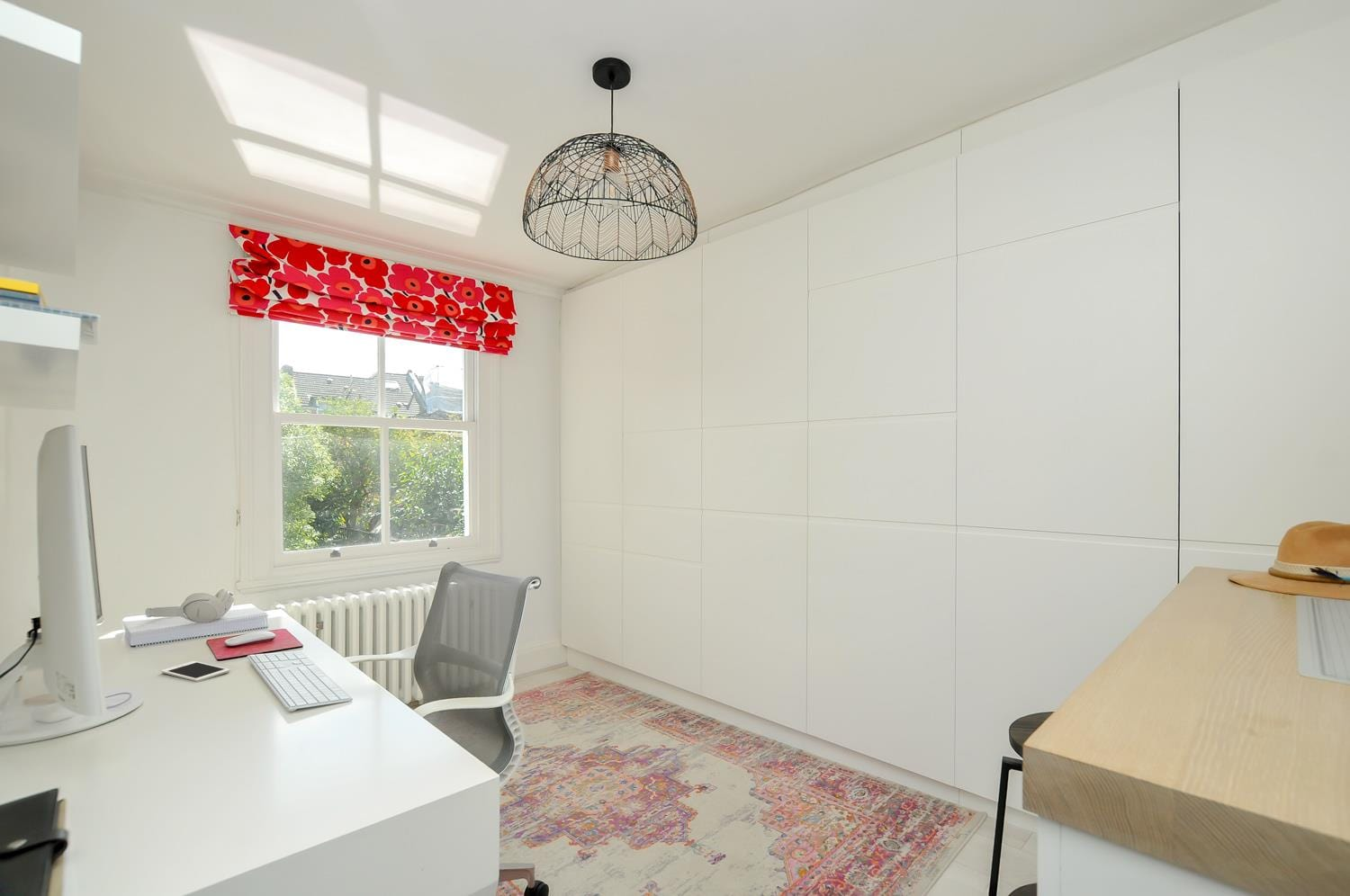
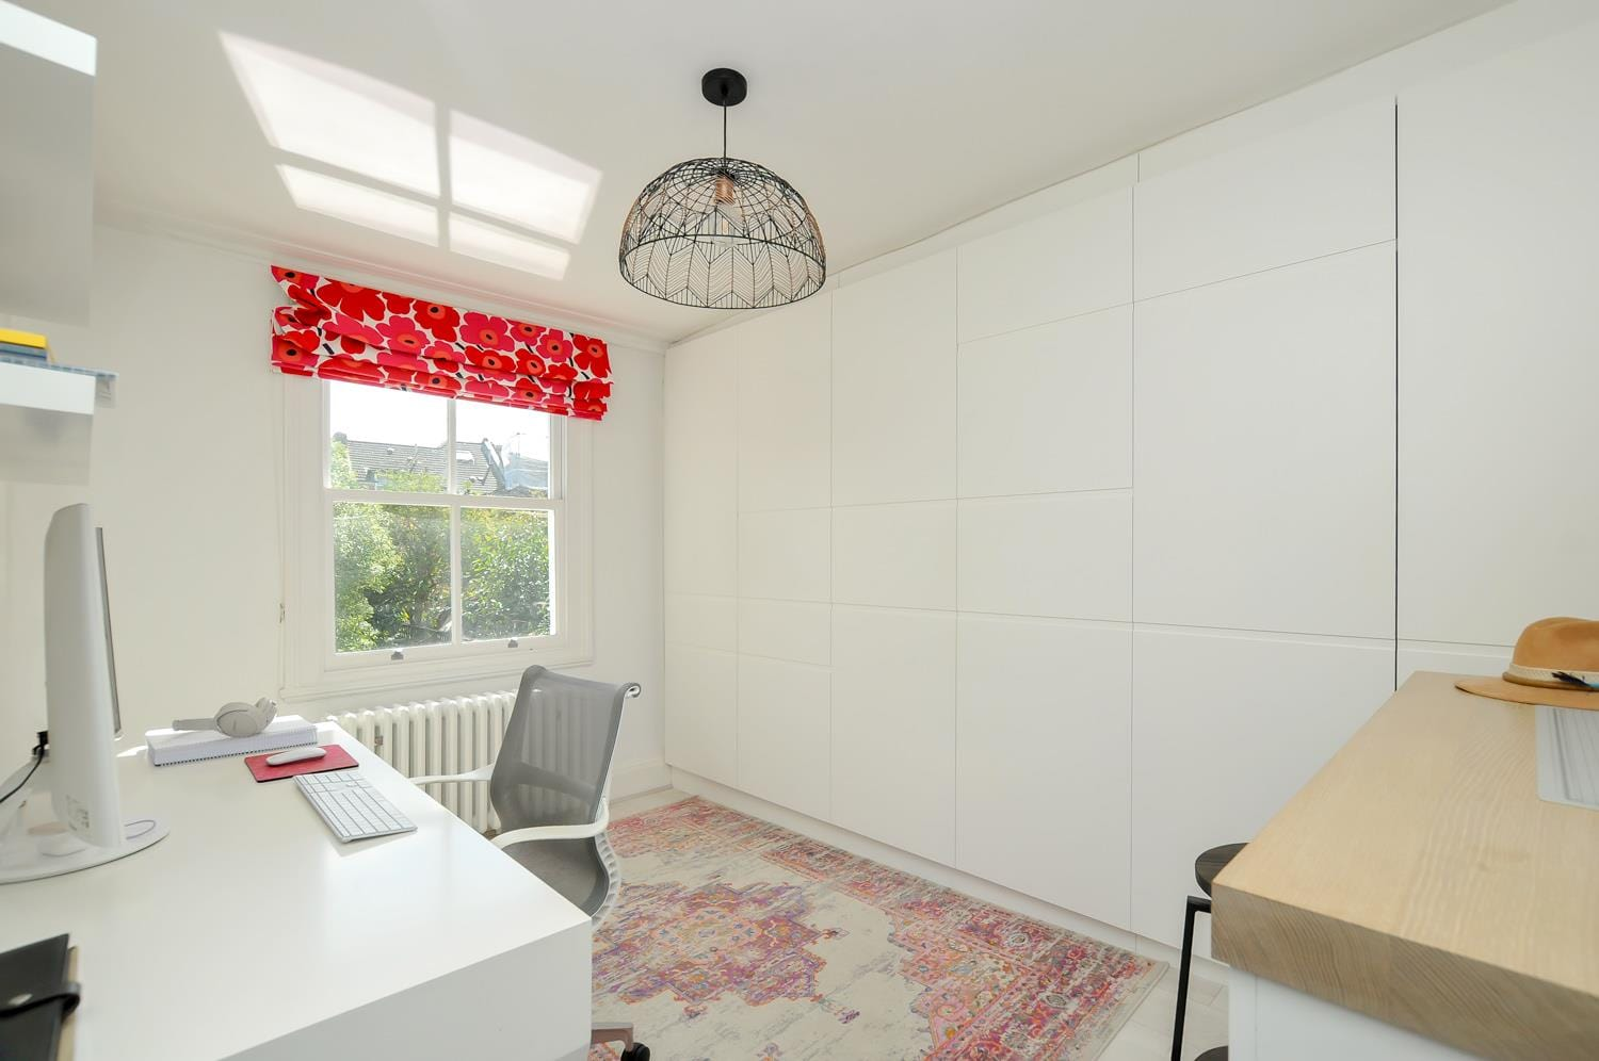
- cell phone (195, 670)
